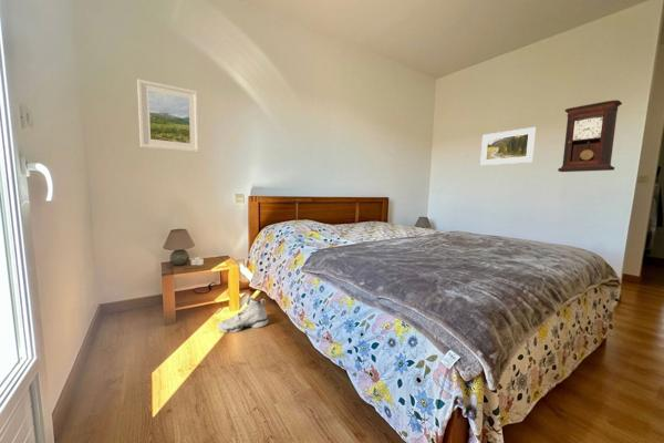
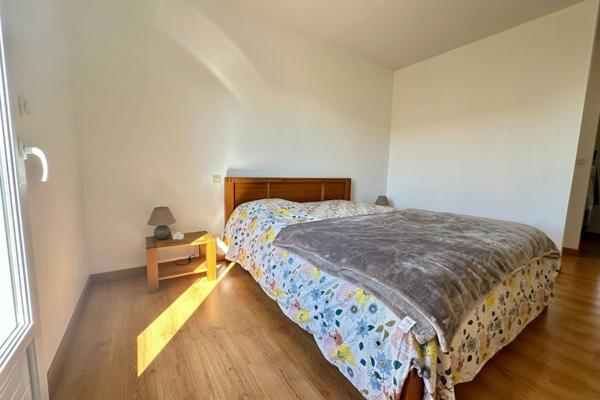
- pendulum clock (587, 138)
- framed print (506, 147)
- sneaker (243, 313)
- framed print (169, 117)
